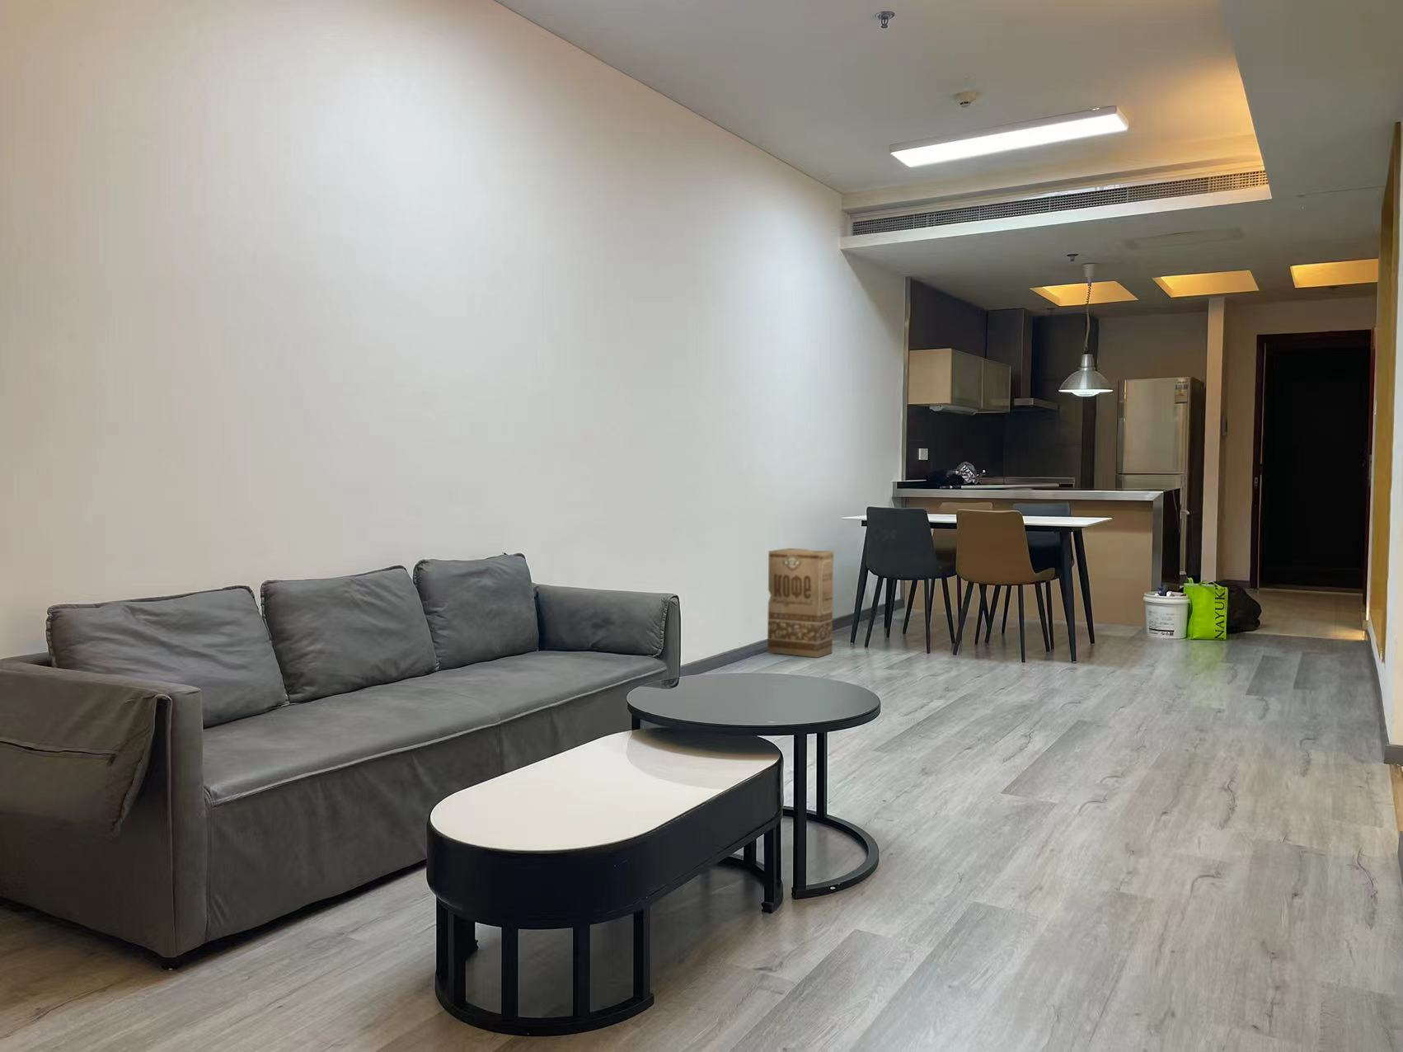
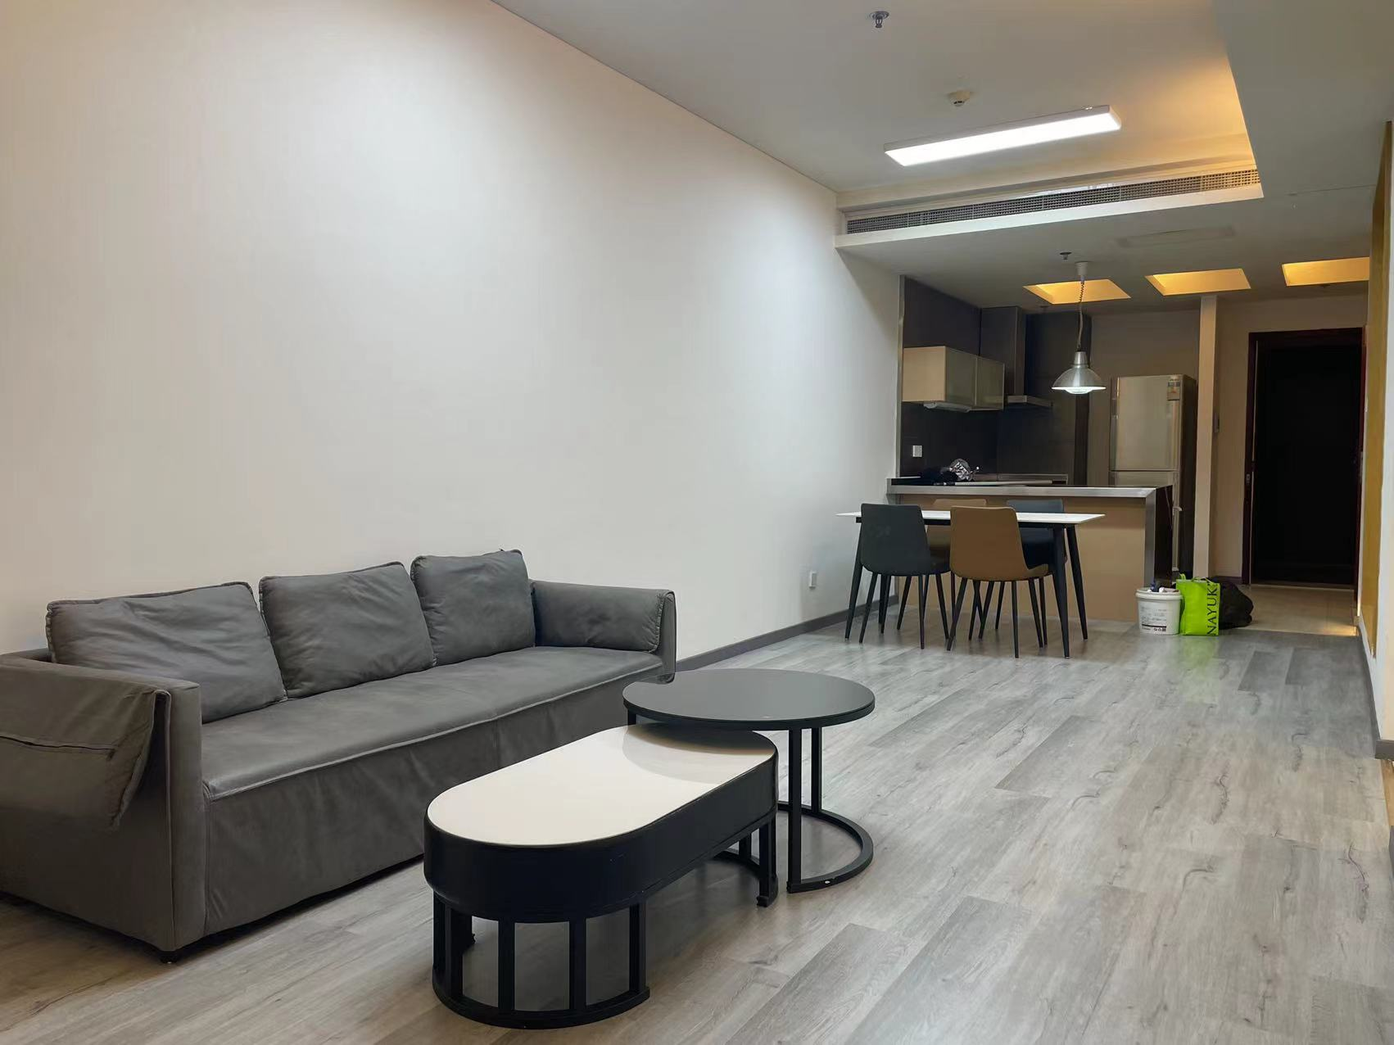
- cardboard box (801, 600)
